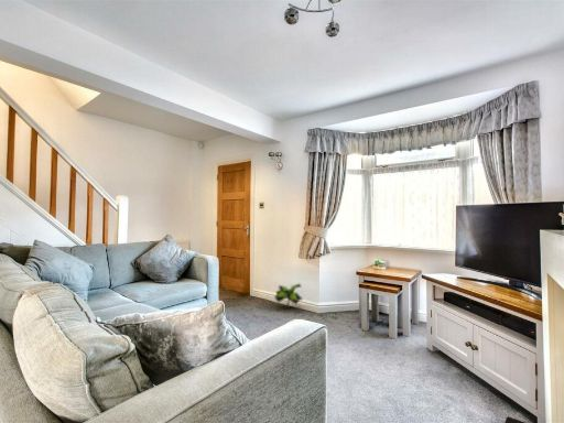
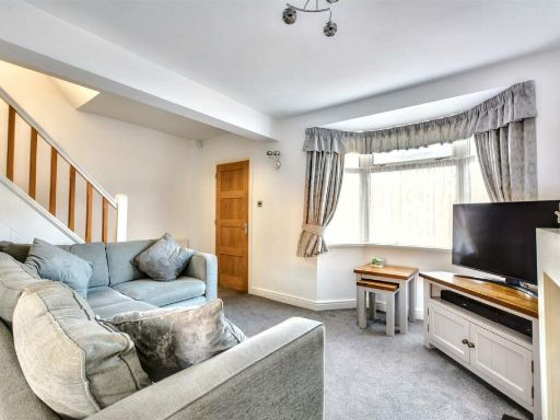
- decorative plant (288, 296)
